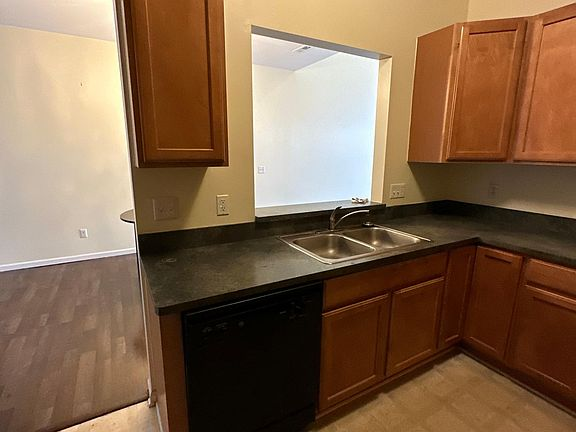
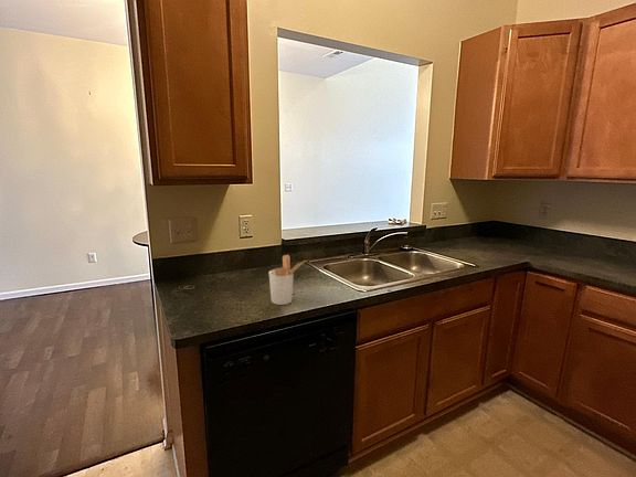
+ utensil holder (287, 279)
